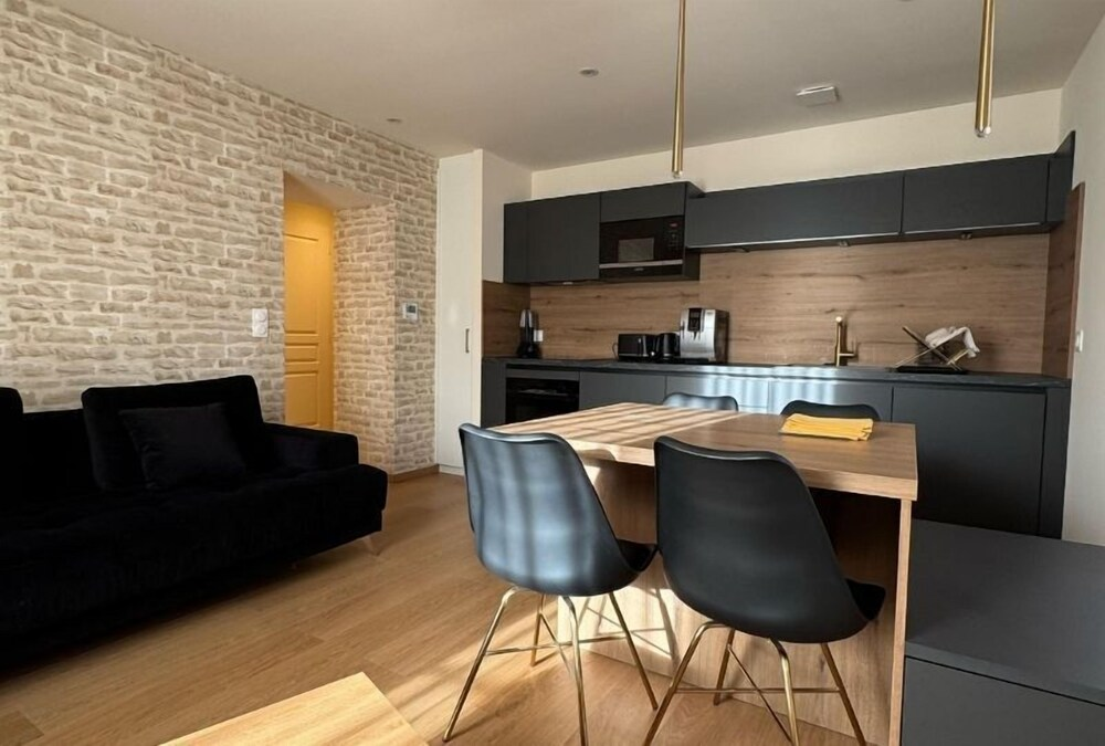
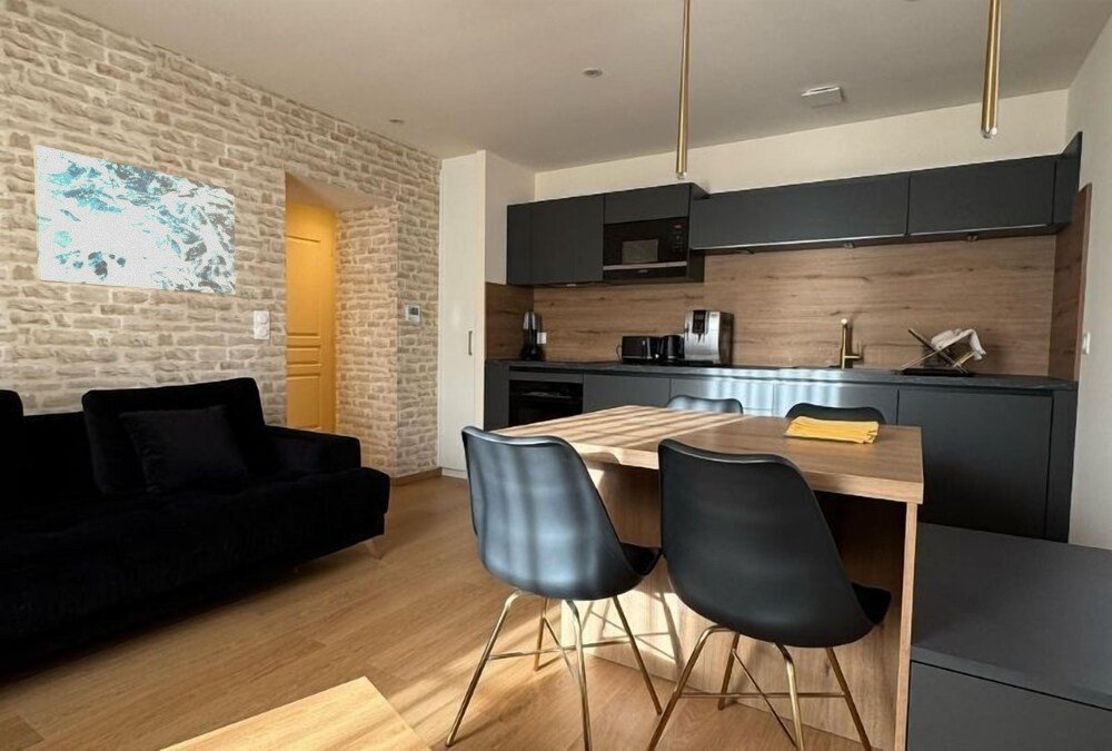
+ wall art (147, 229)
